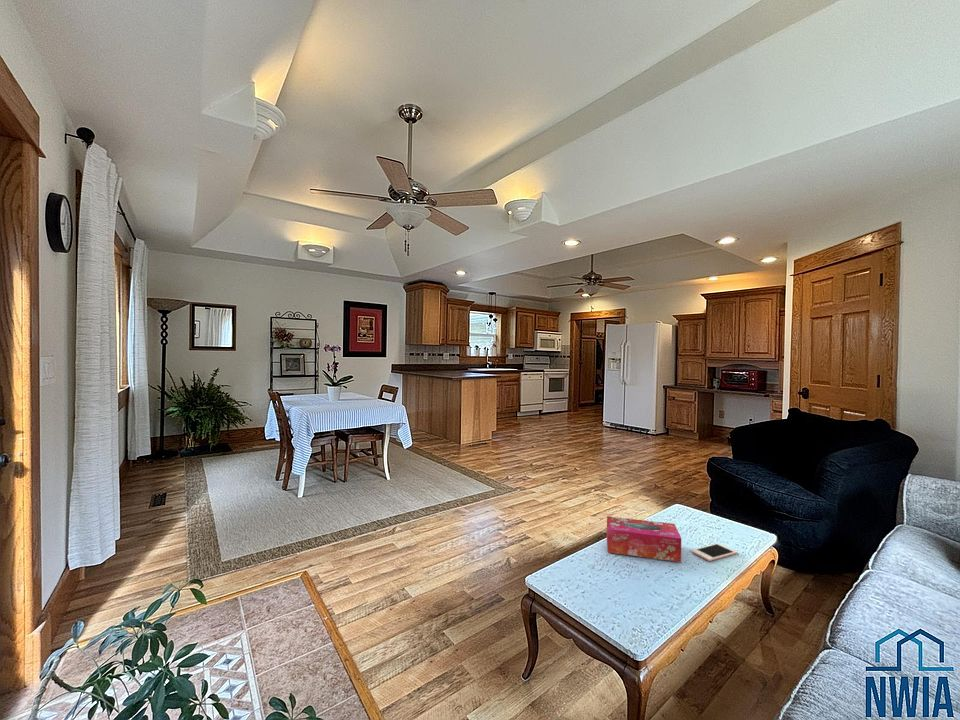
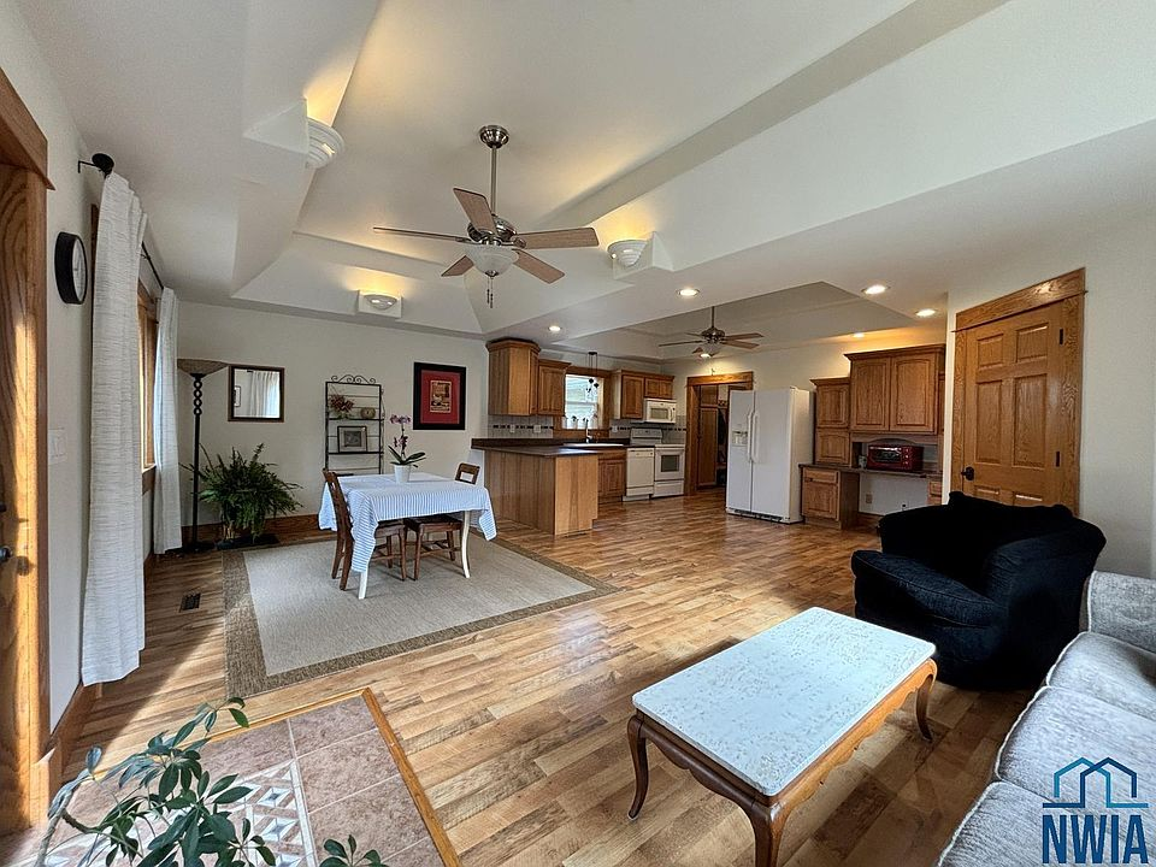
- tissue box (641, 537)
- cell phone (714, 551)
